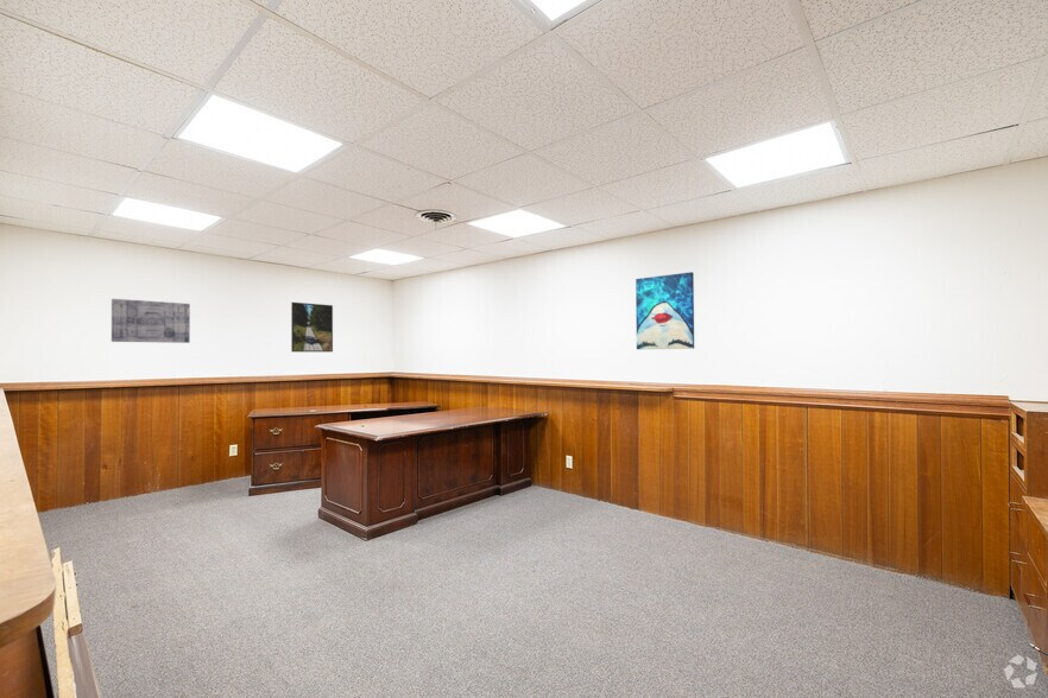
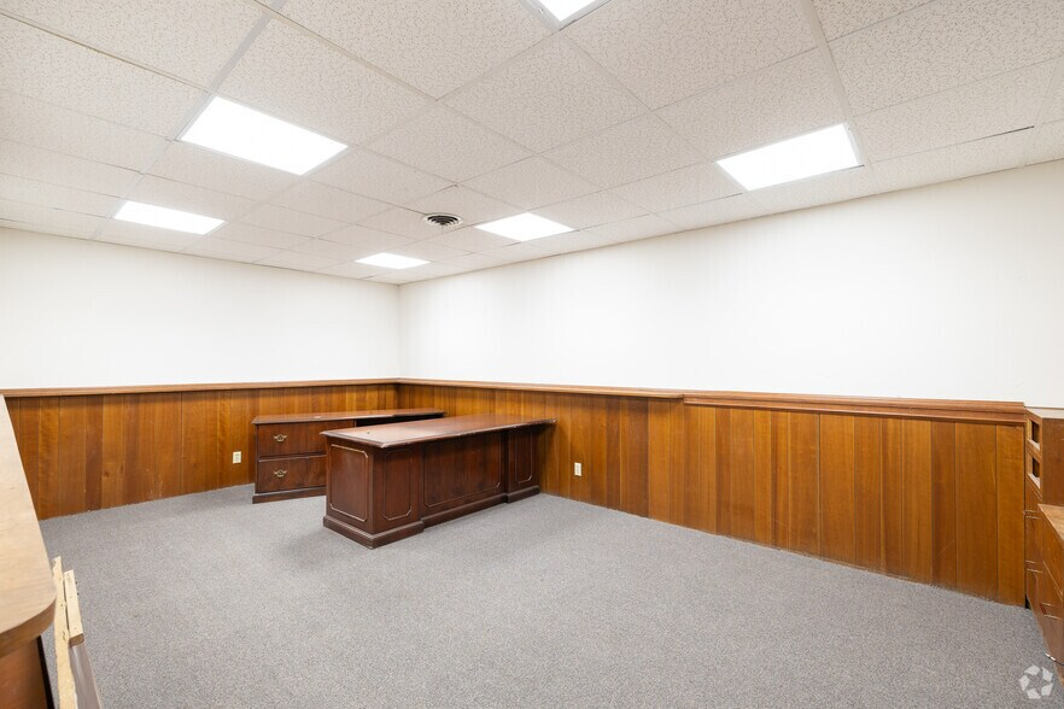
- wall art (663, 312)
- wall art (152, 322)
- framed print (312, 328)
